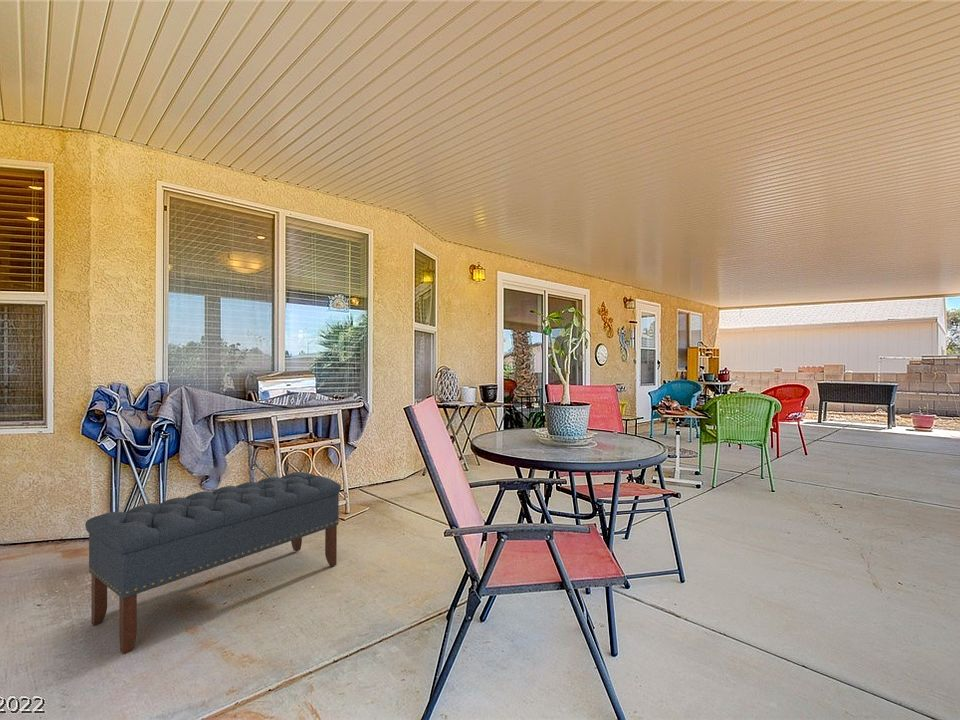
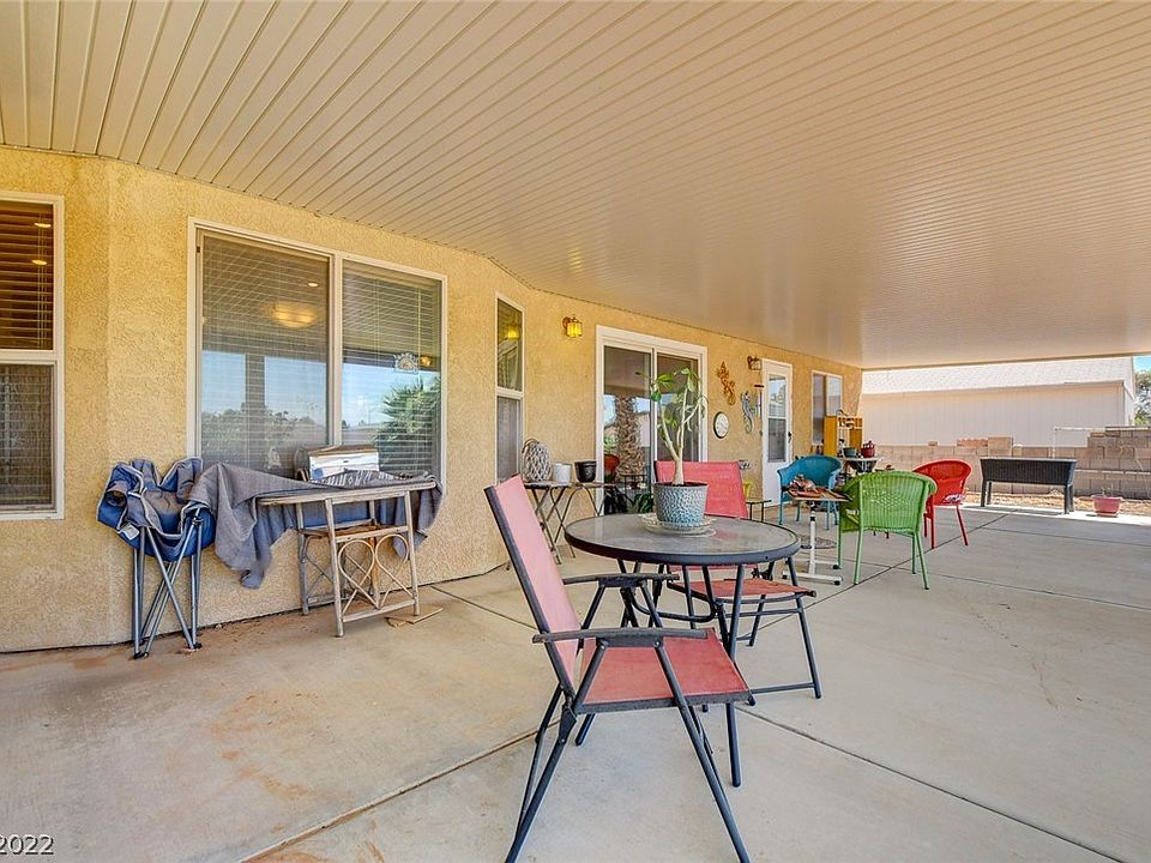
- bench (229, 541)
